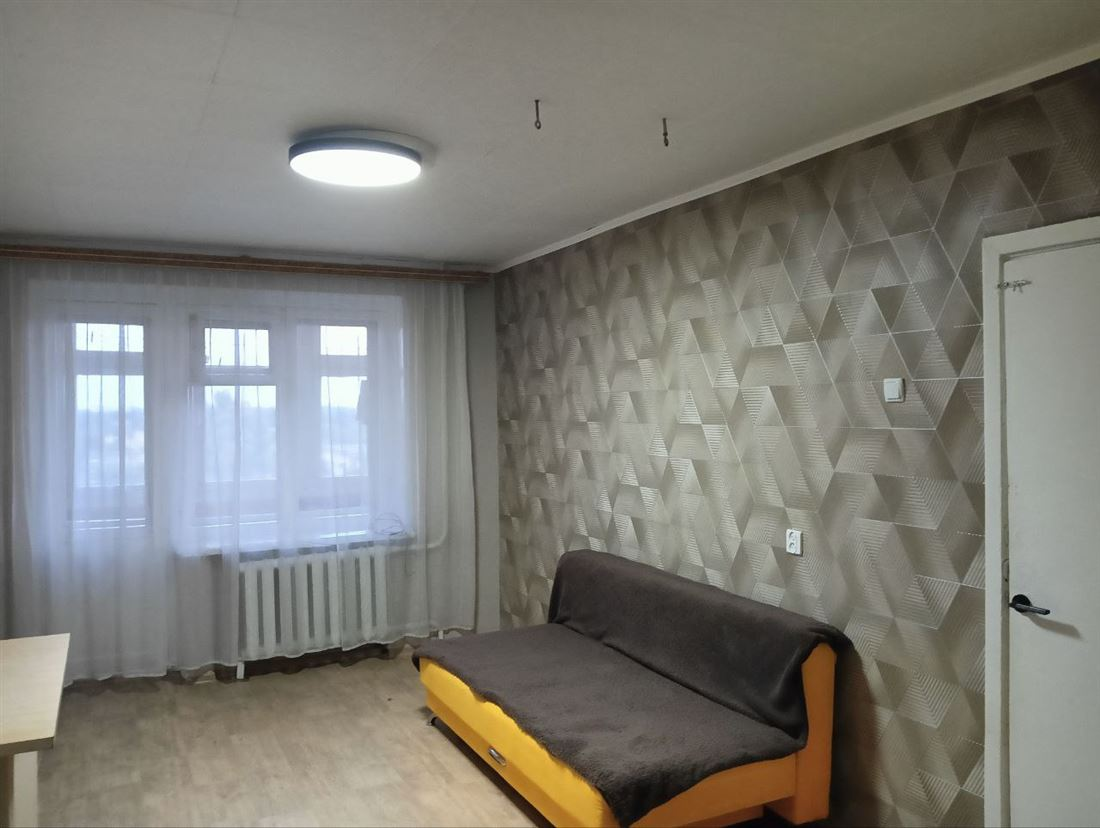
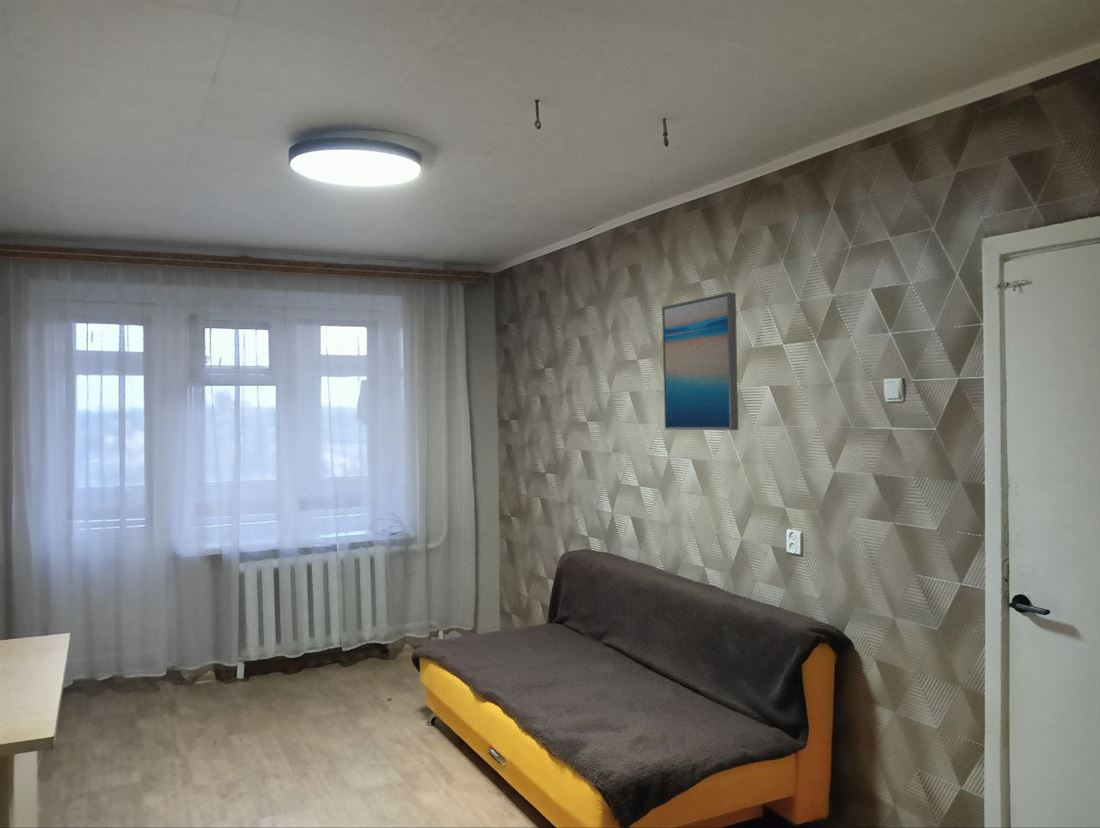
+ wall art (698, 365)
